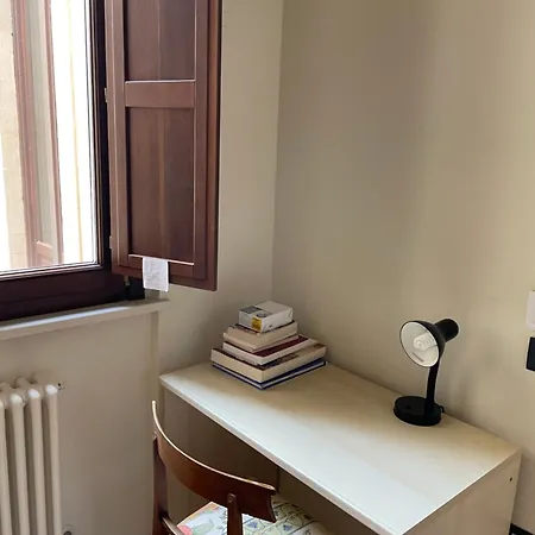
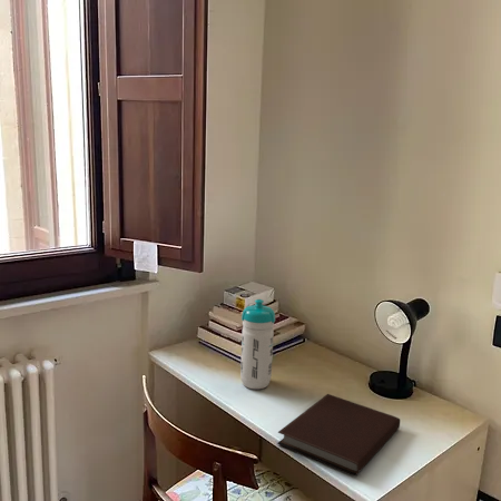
+ notebook (340, 430)
+ water bottle (257, 342)
